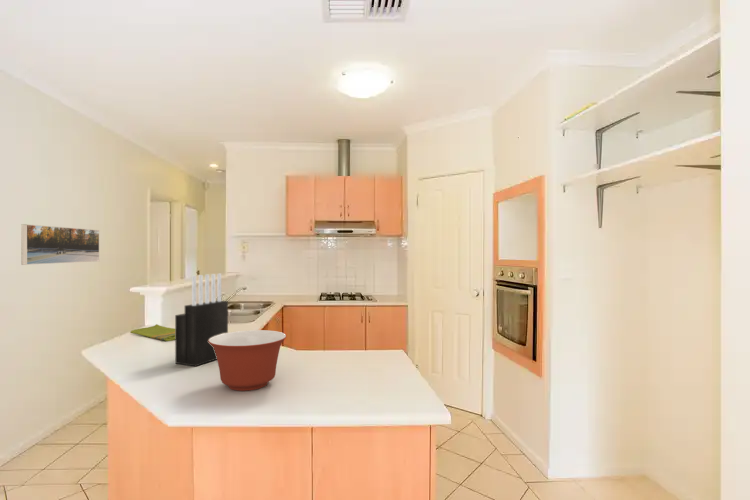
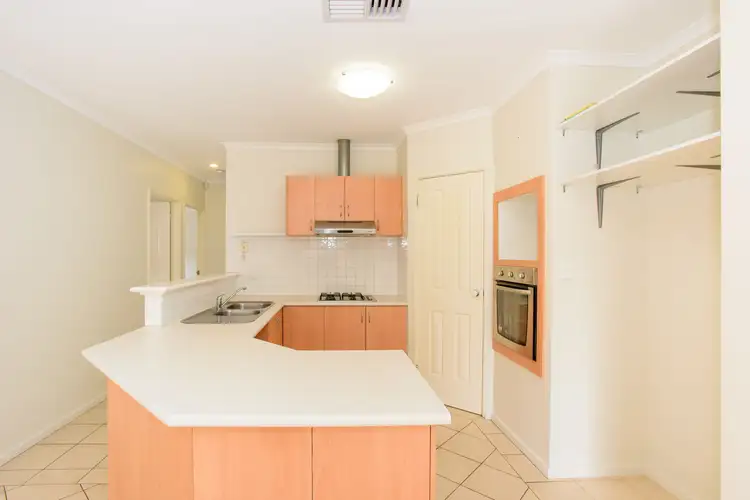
- mixing bowl (248, 360)
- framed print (65, 245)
- knife block (200, 316)
- dish towel (161, 332)
